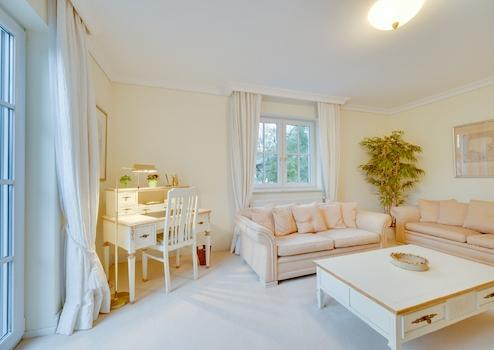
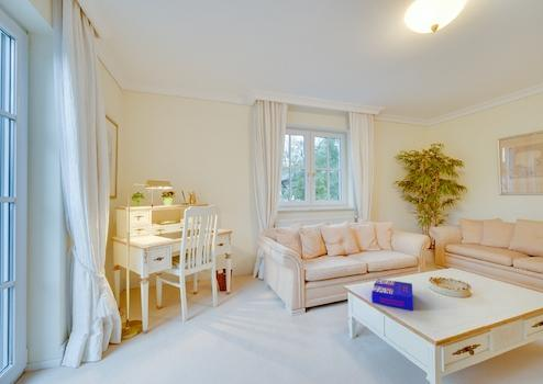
+ board game (392, 292)
